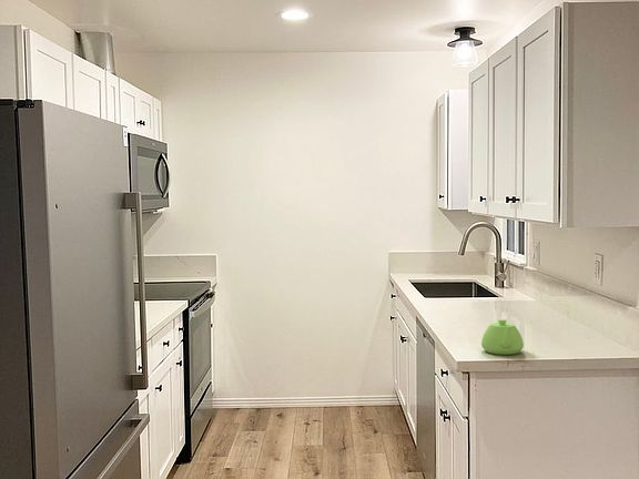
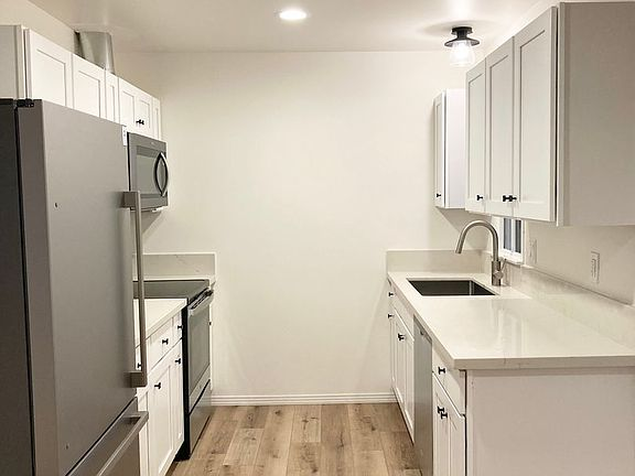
- teapot (503, 336)
